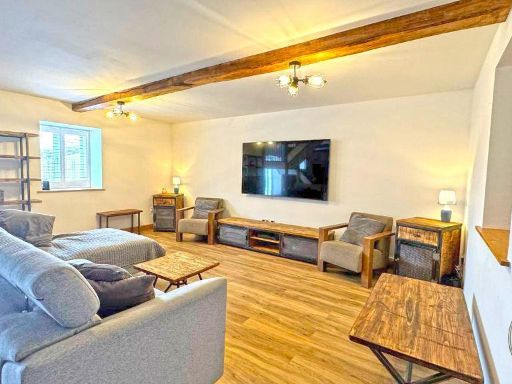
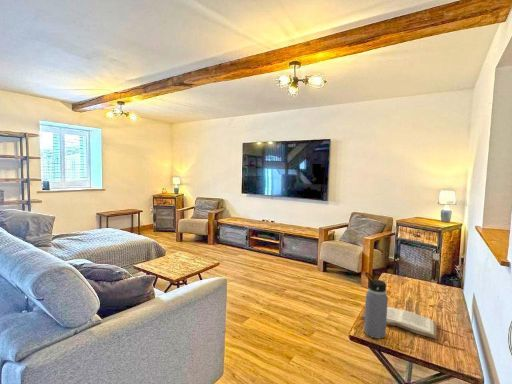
+ book (398, 318)
+ water bottle (375, 303)
